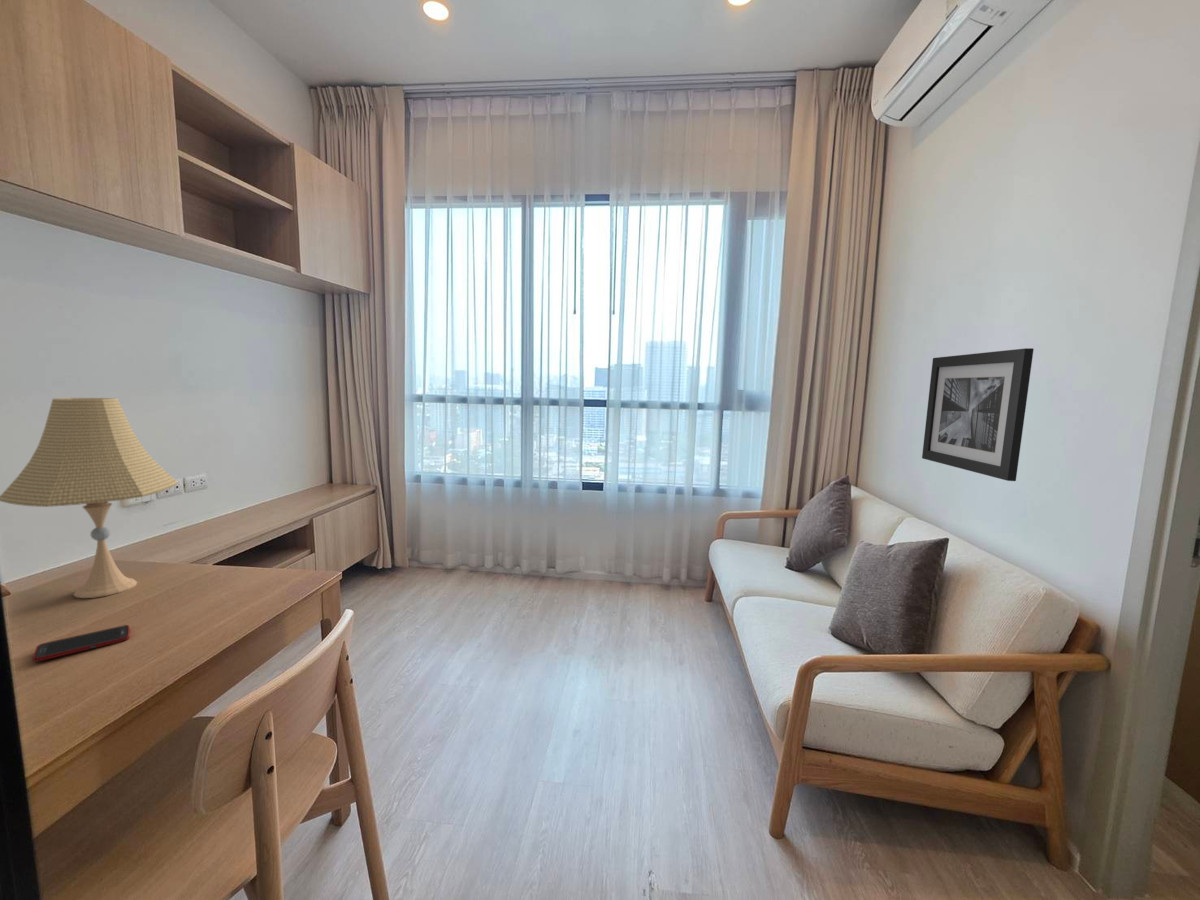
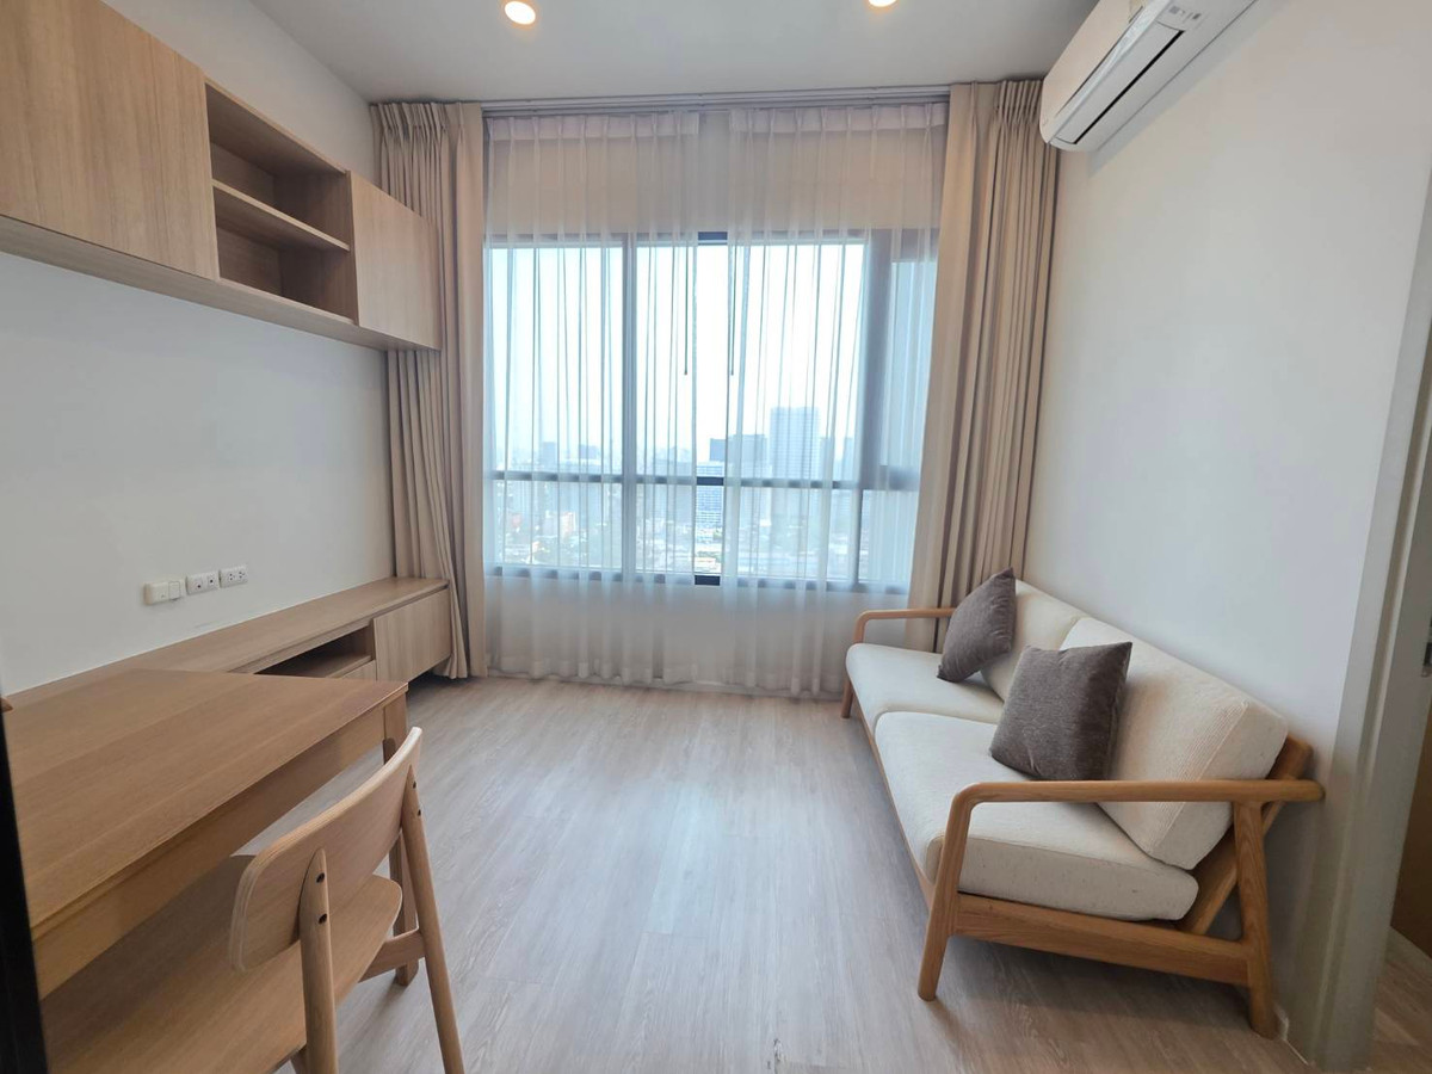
- cell phone (84, 642)
- desk lamp (96, 495)
- wall art (969, 411)
